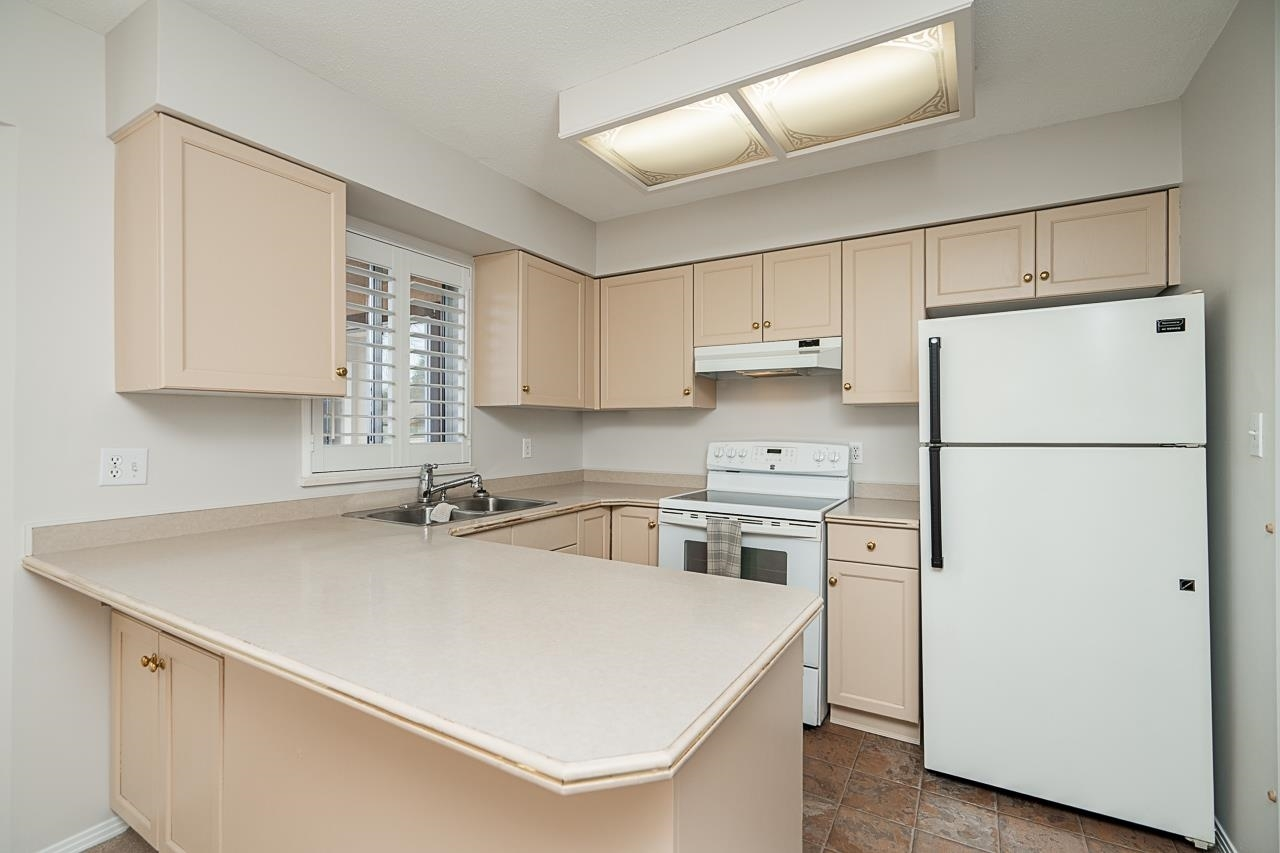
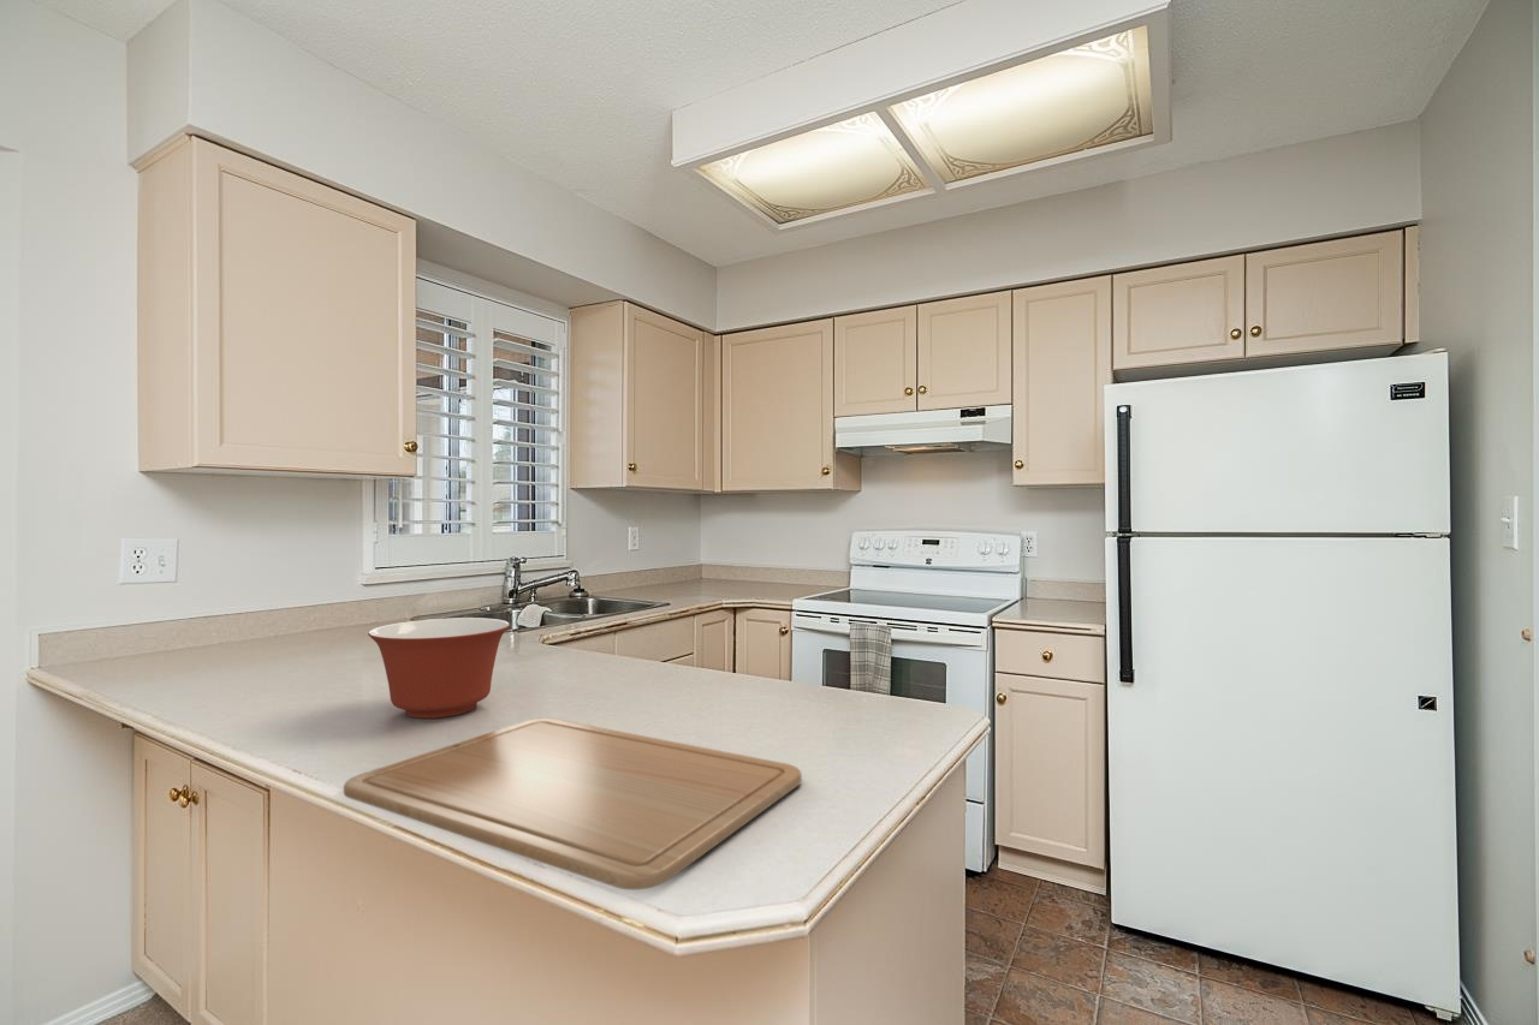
+ chopping board (577, 779)
+ mixing bowl (441, 667)
